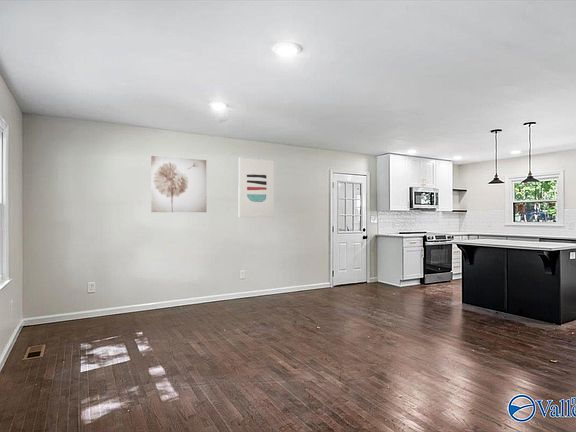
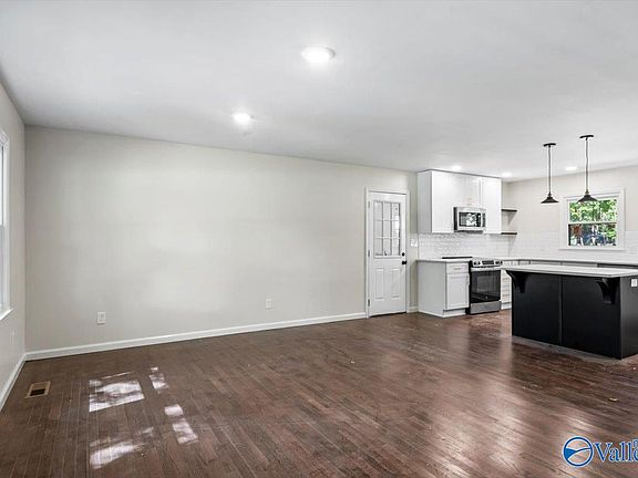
- wall art (179, 185)
- wall art (256, 188)
